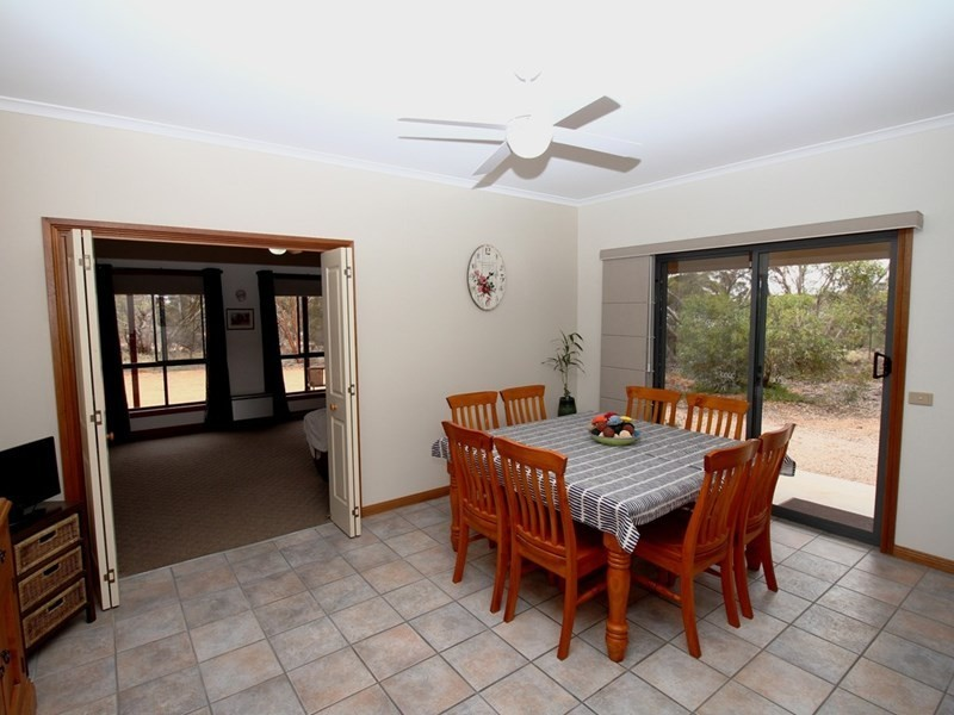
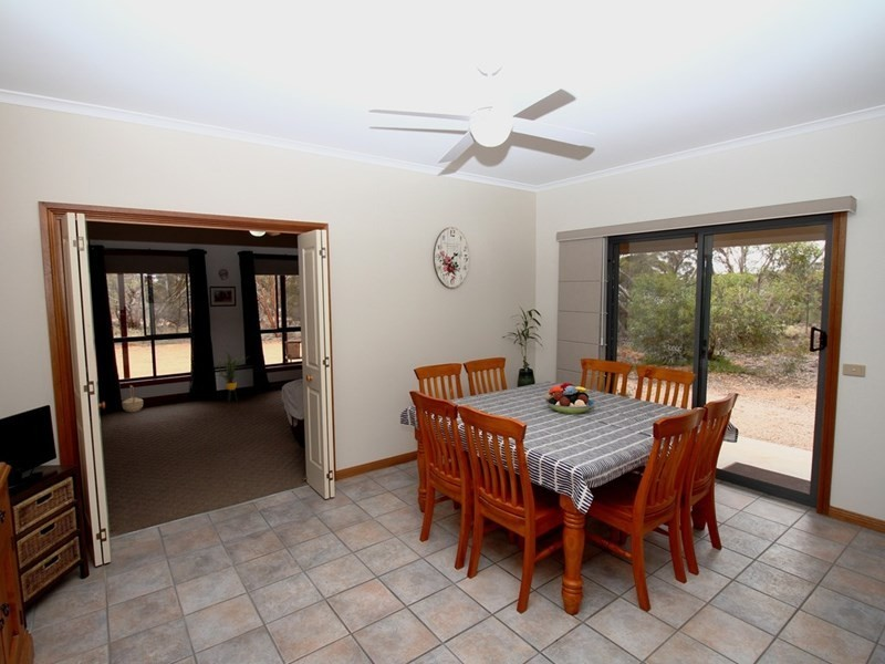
+ house plant (232, 376)
+ basket (132, 397)
